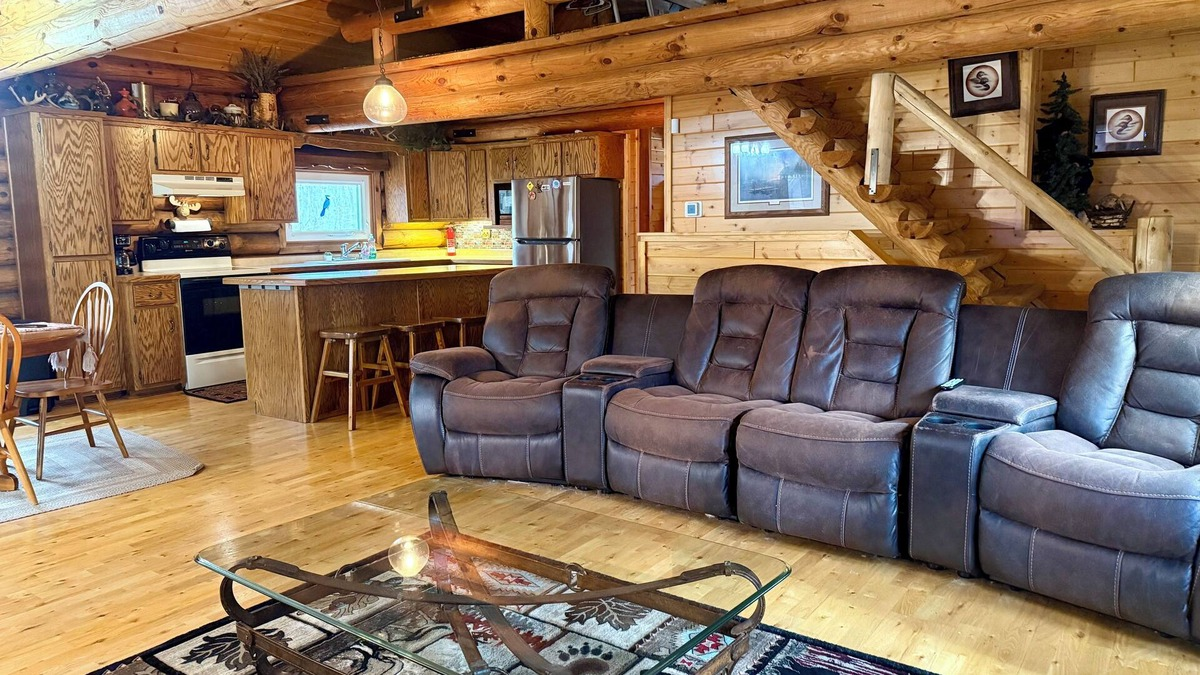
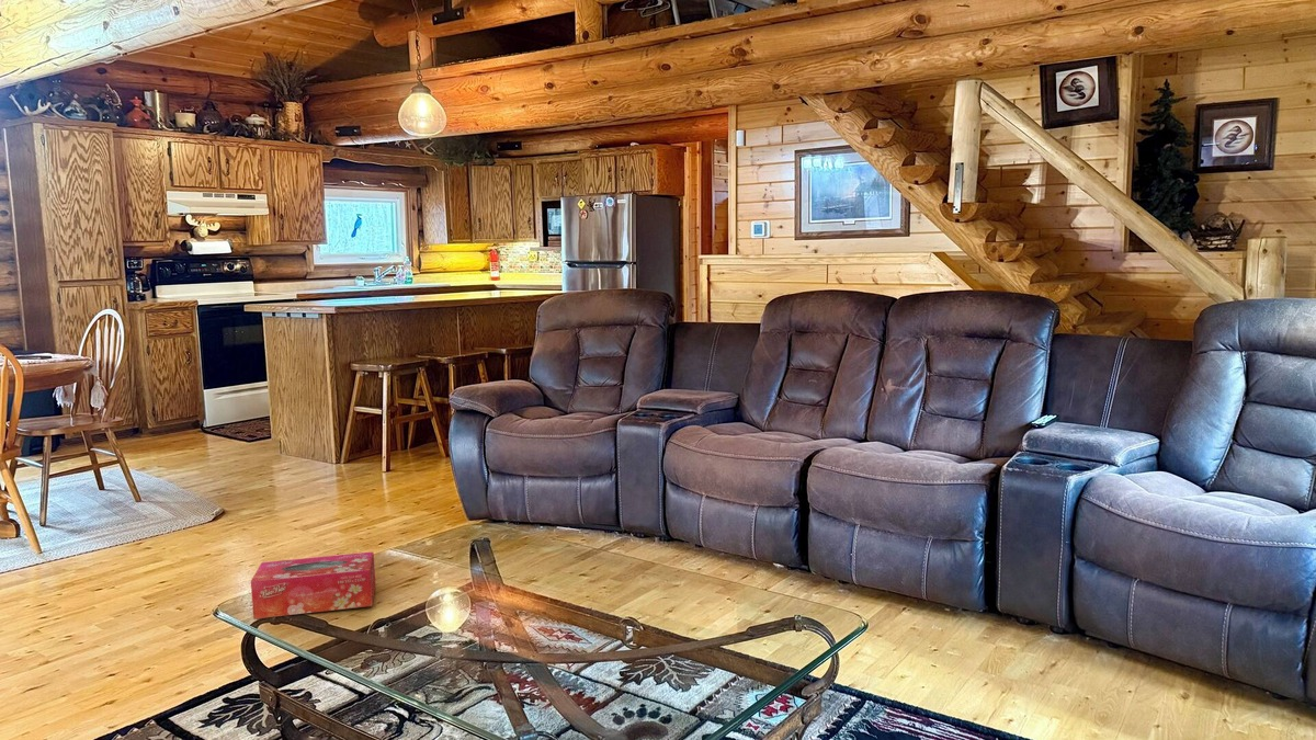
+ tissue box (316, 583)
